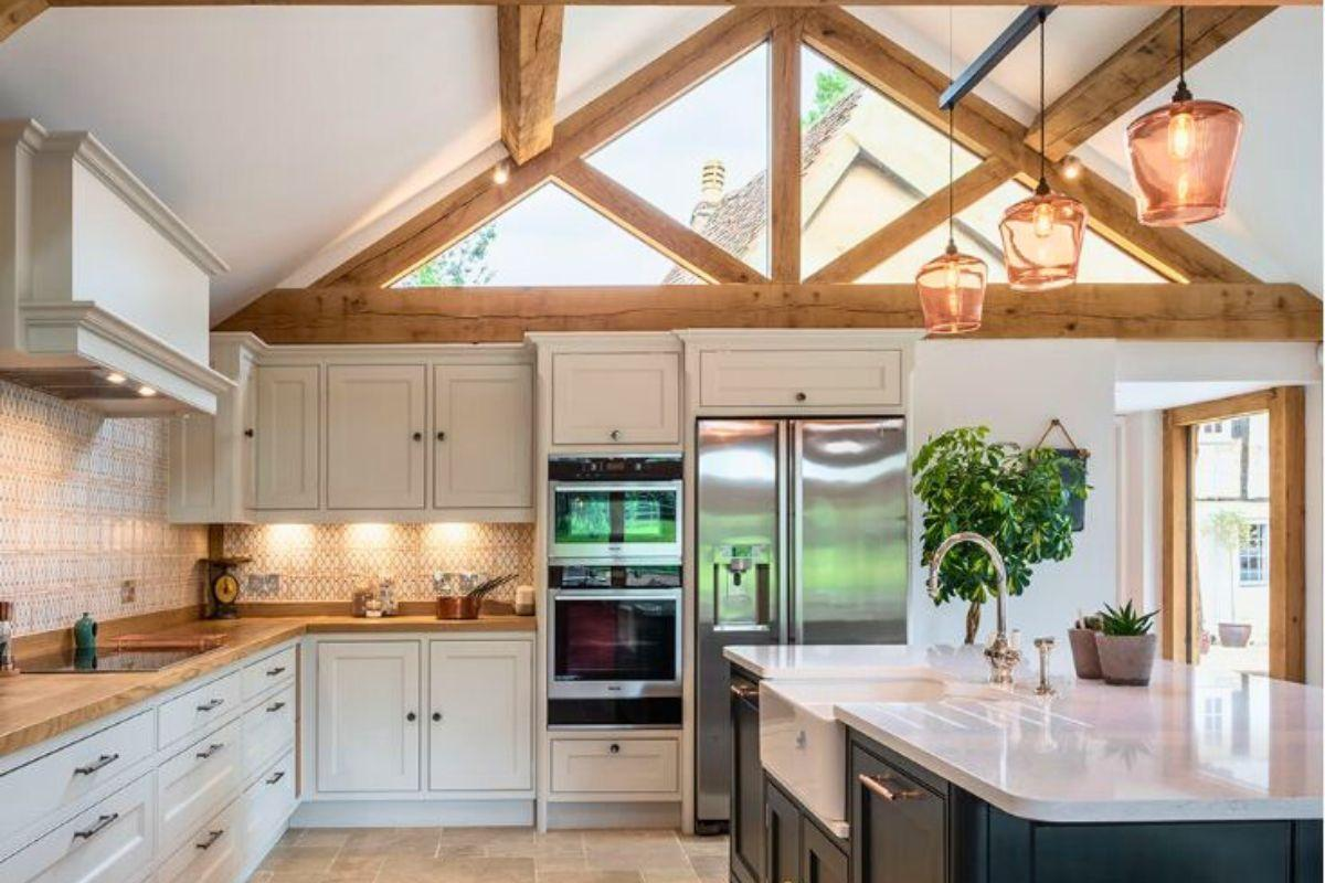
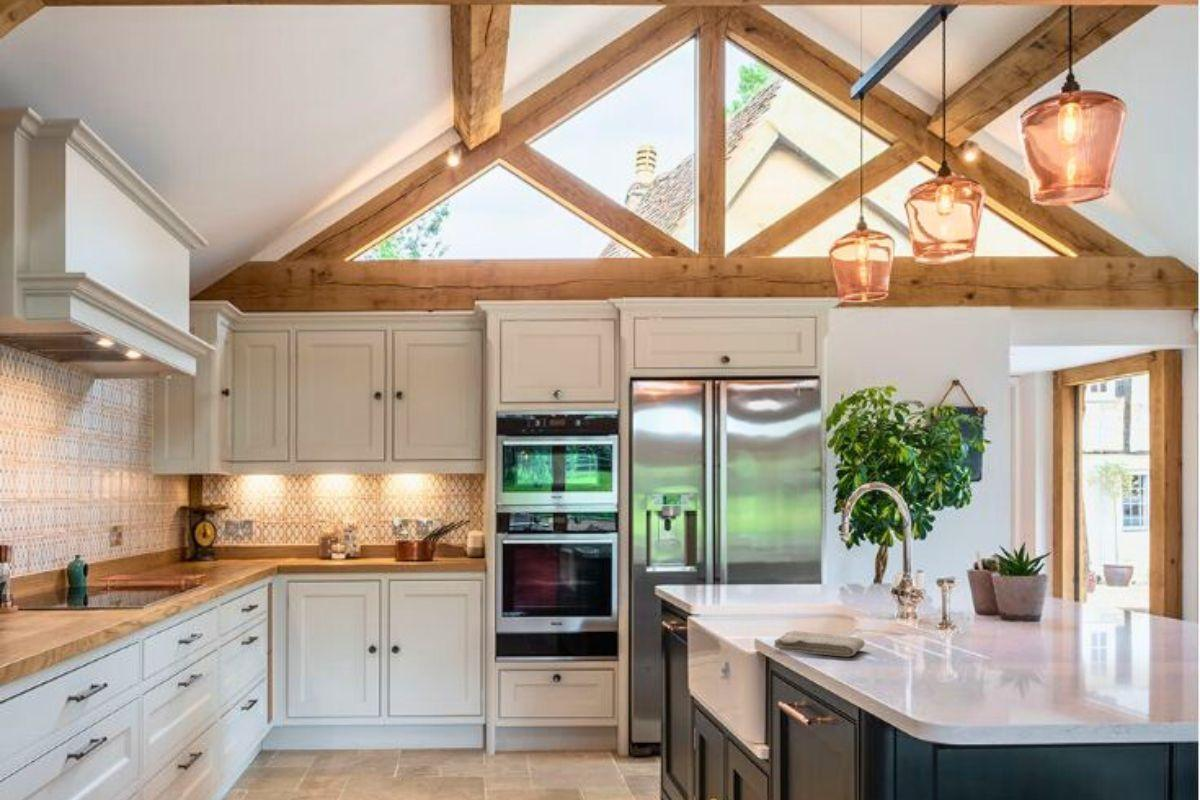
+ washcloth (819, 642)
